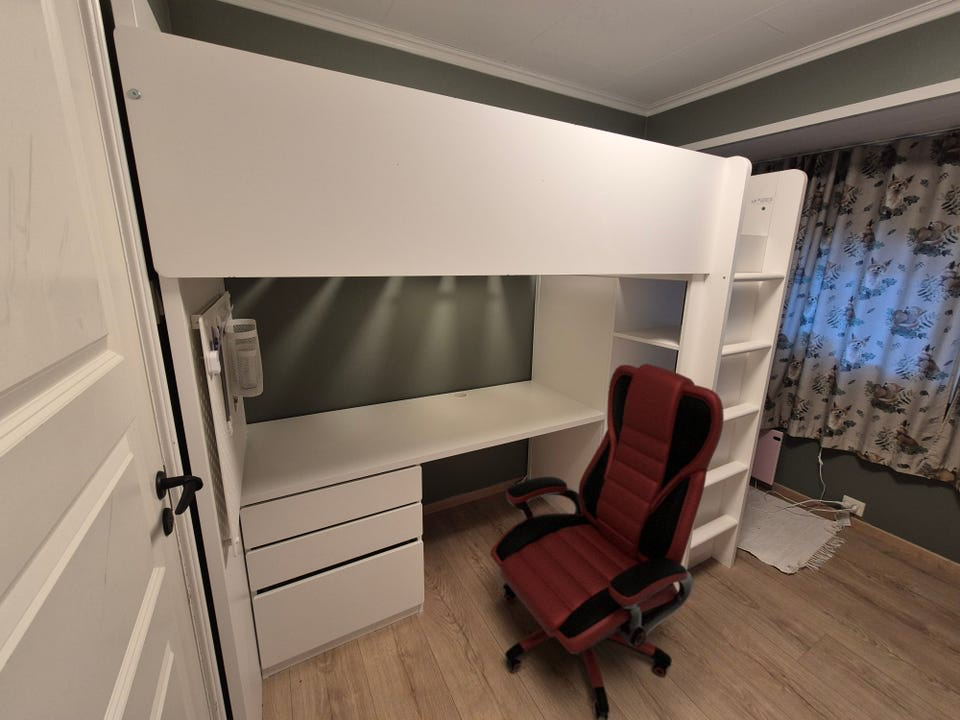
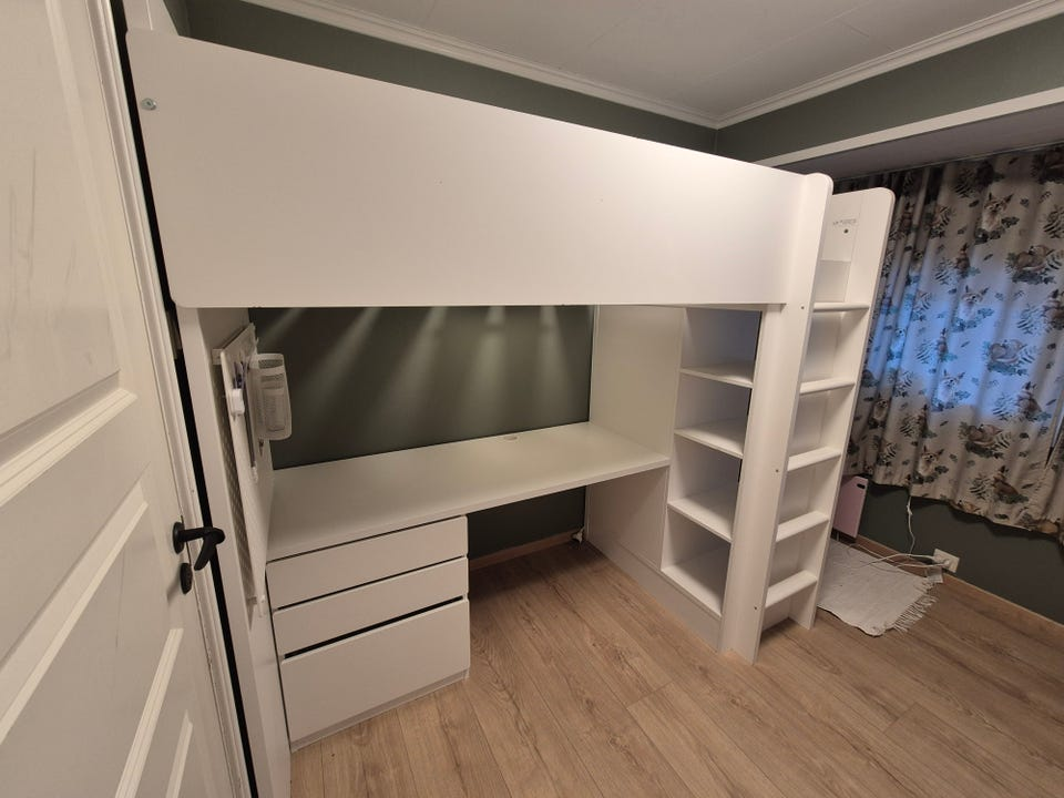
- office chair (592, 514)
